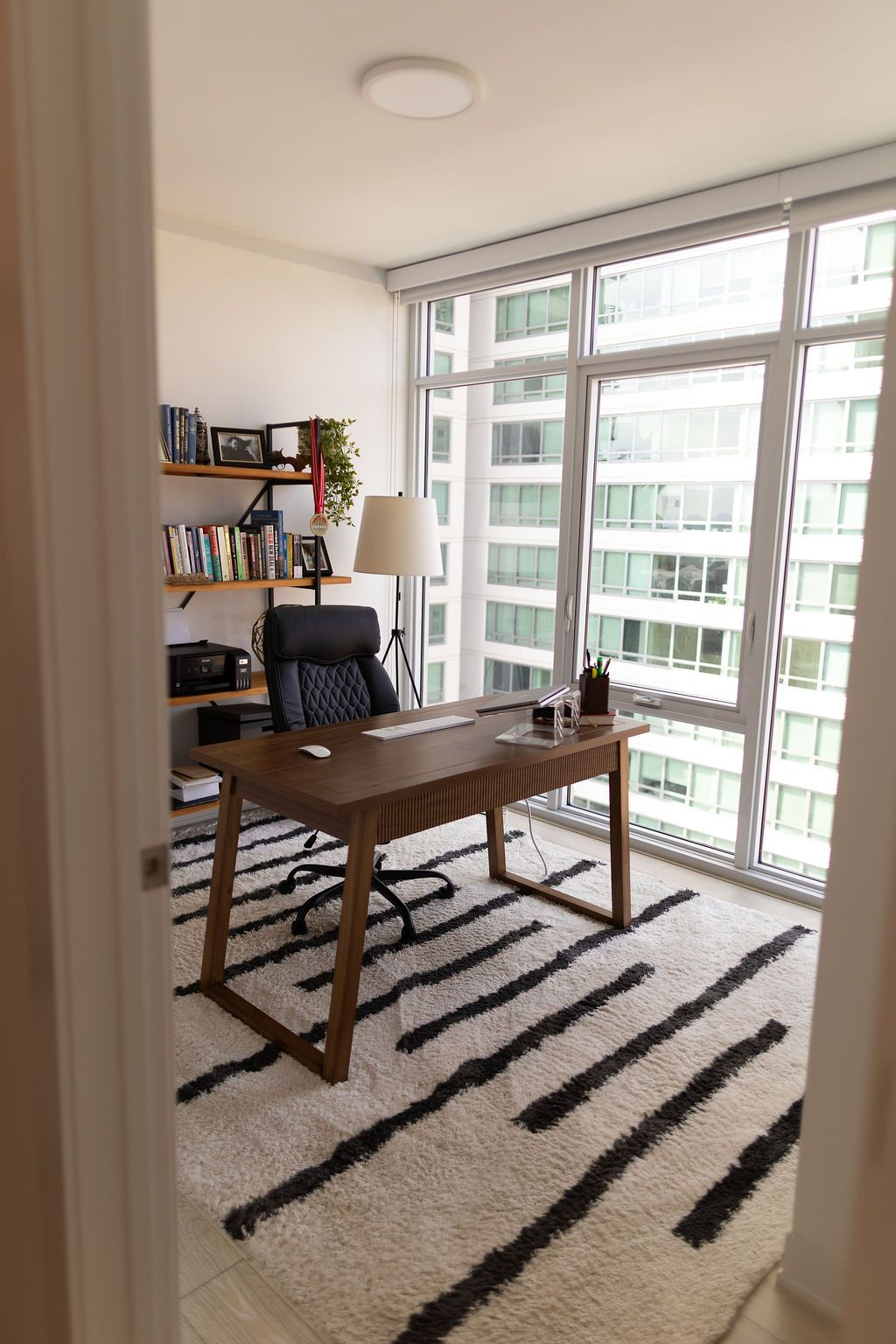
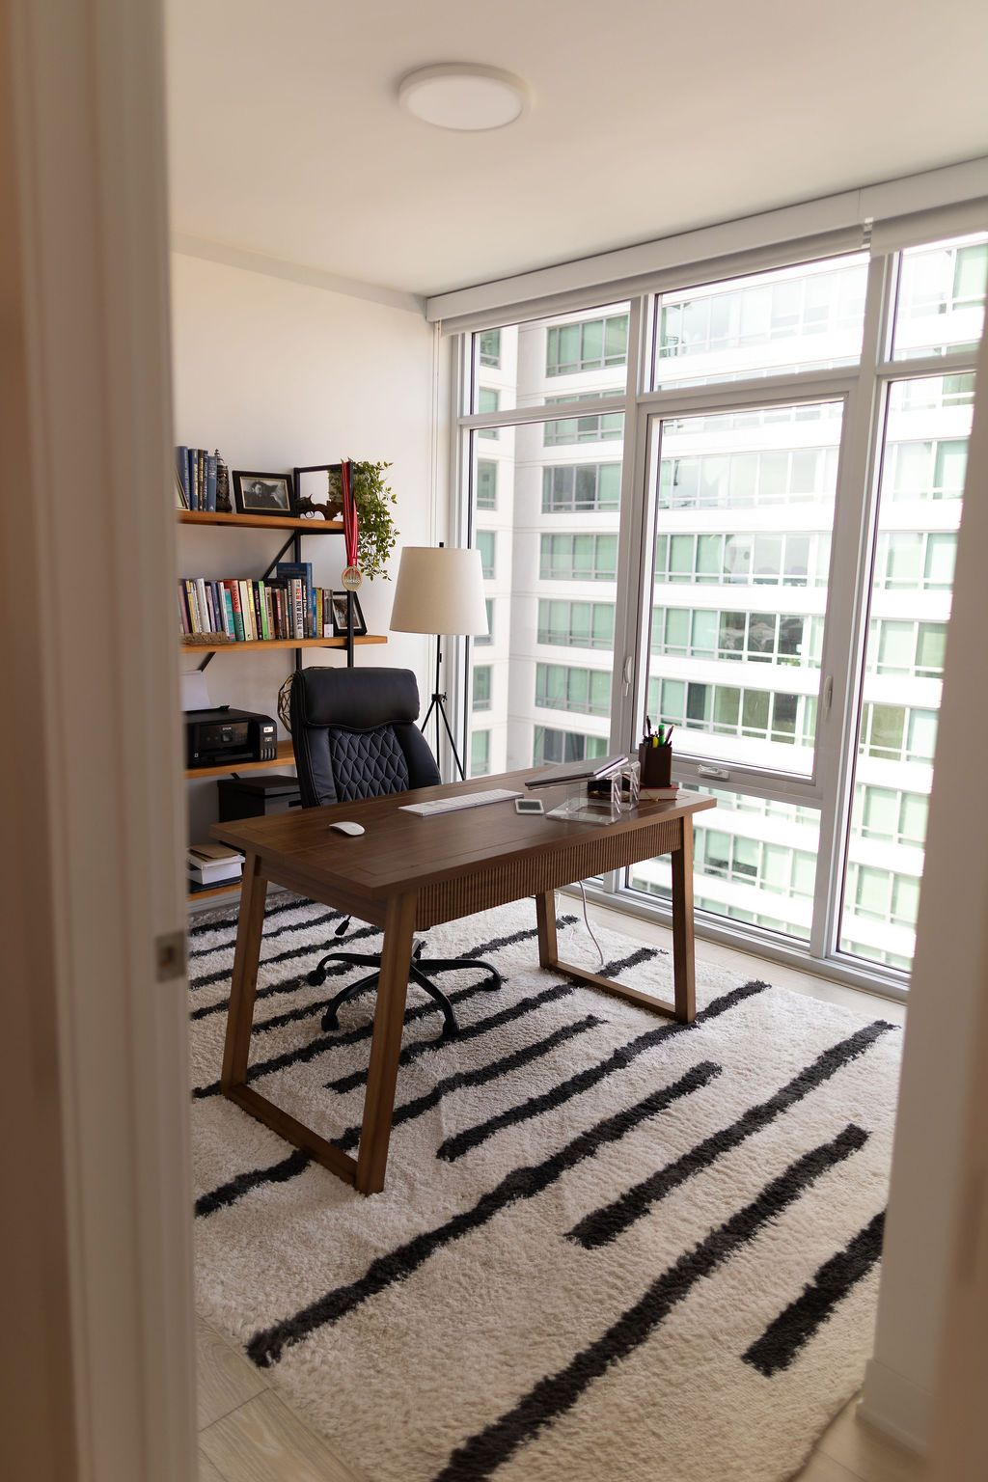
+ cell phone (529, 806)
